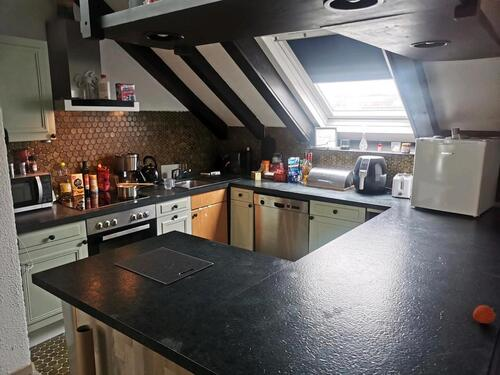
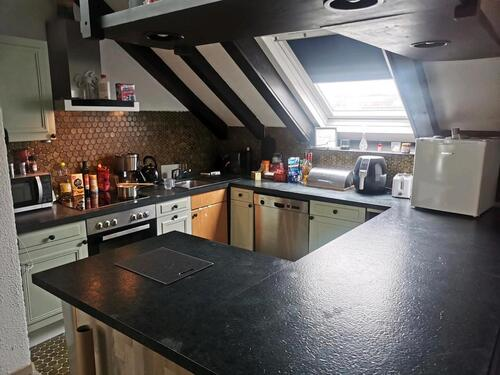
- fruit (483, 314)
